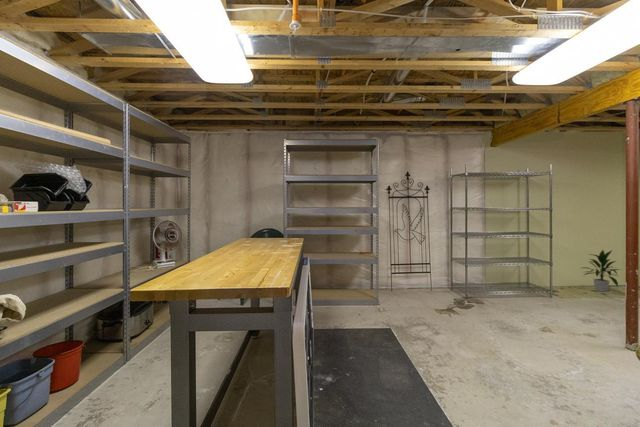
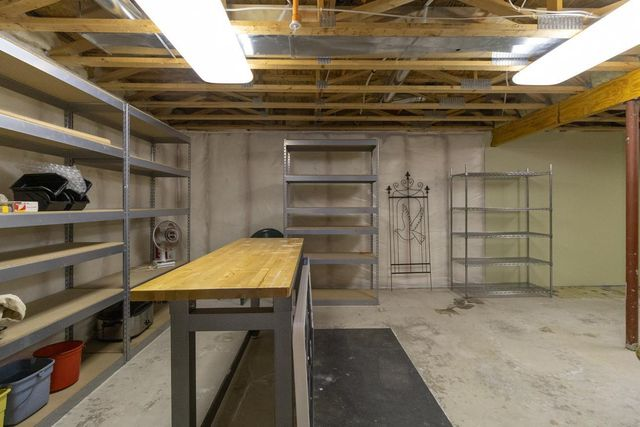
- indoor plant (602, 270)
